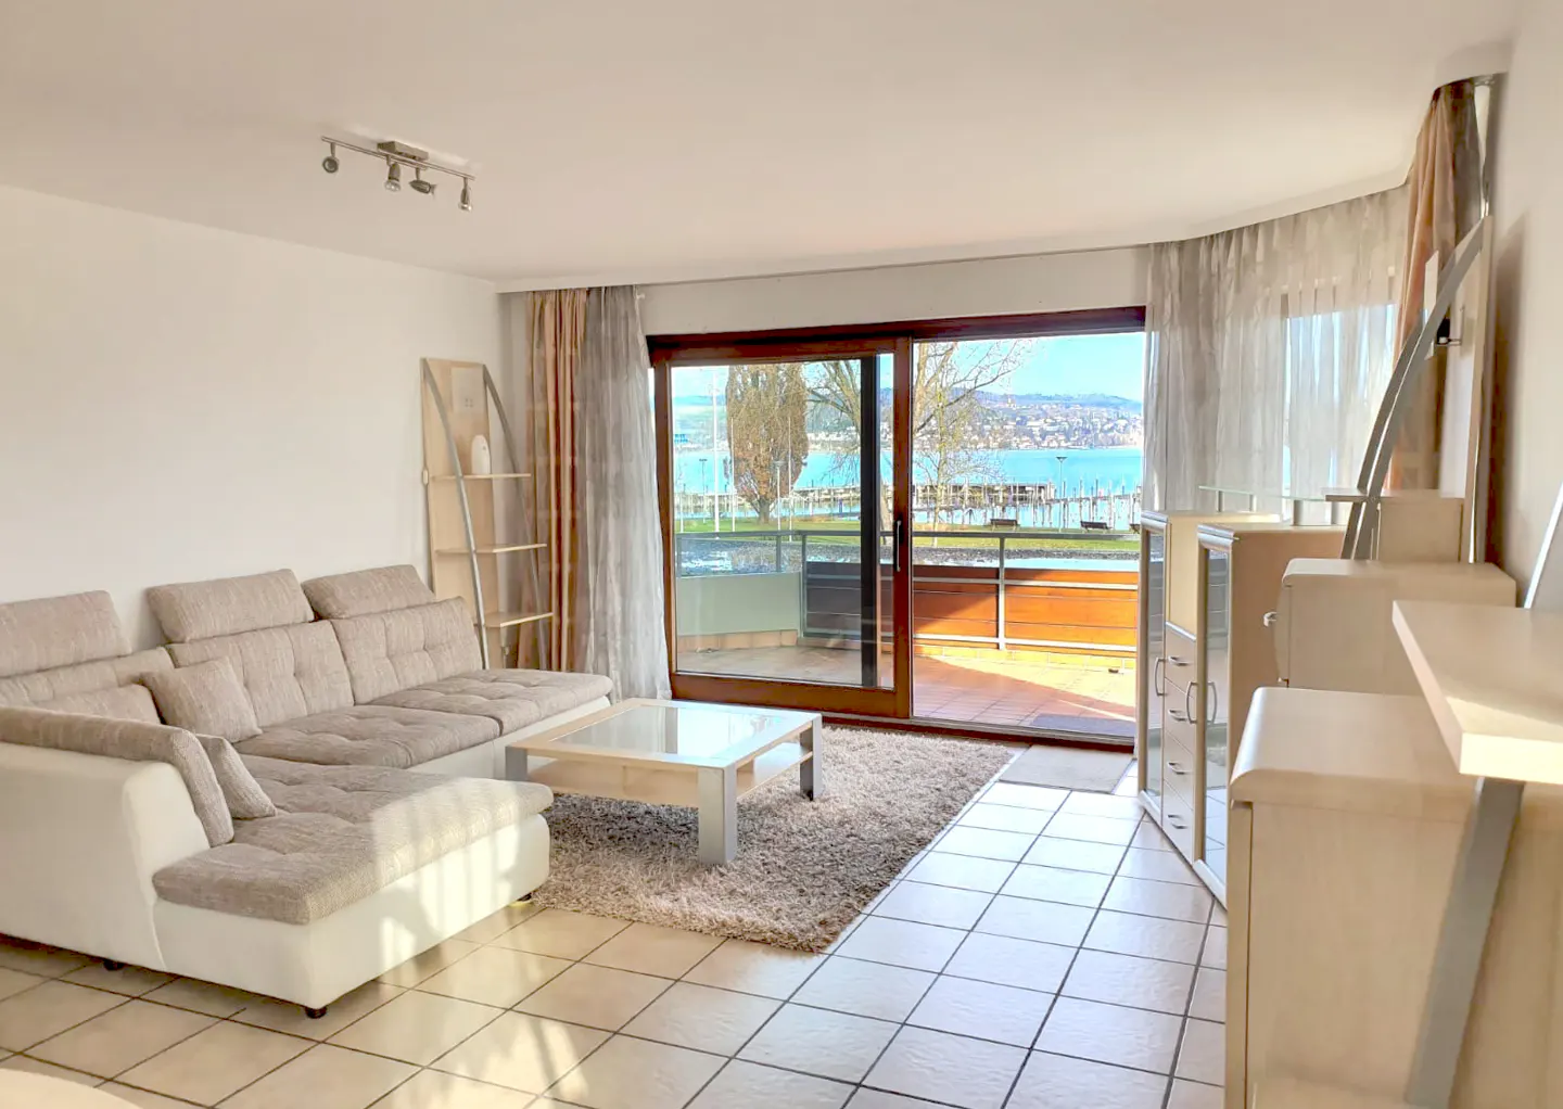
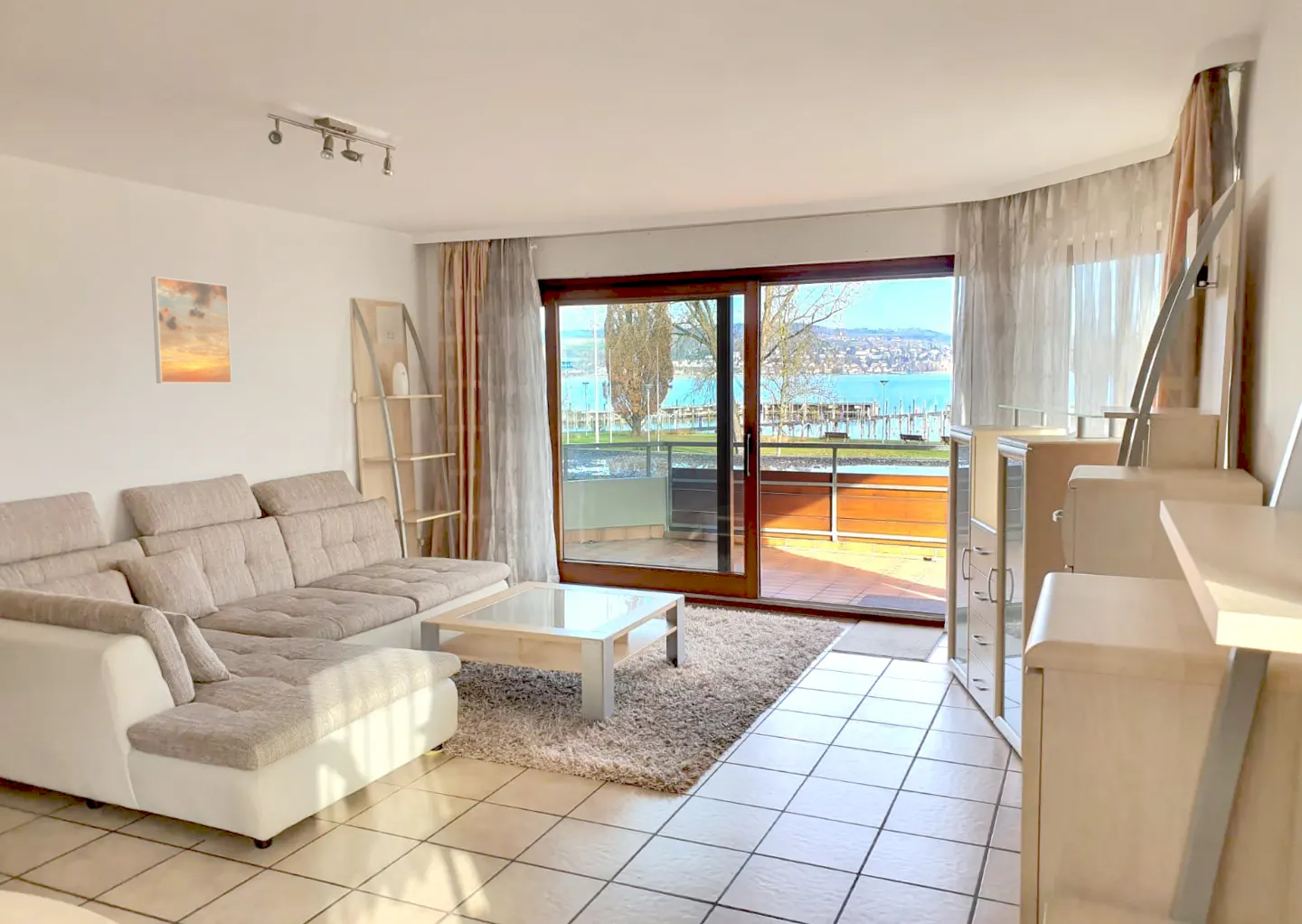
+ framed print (193, 332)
